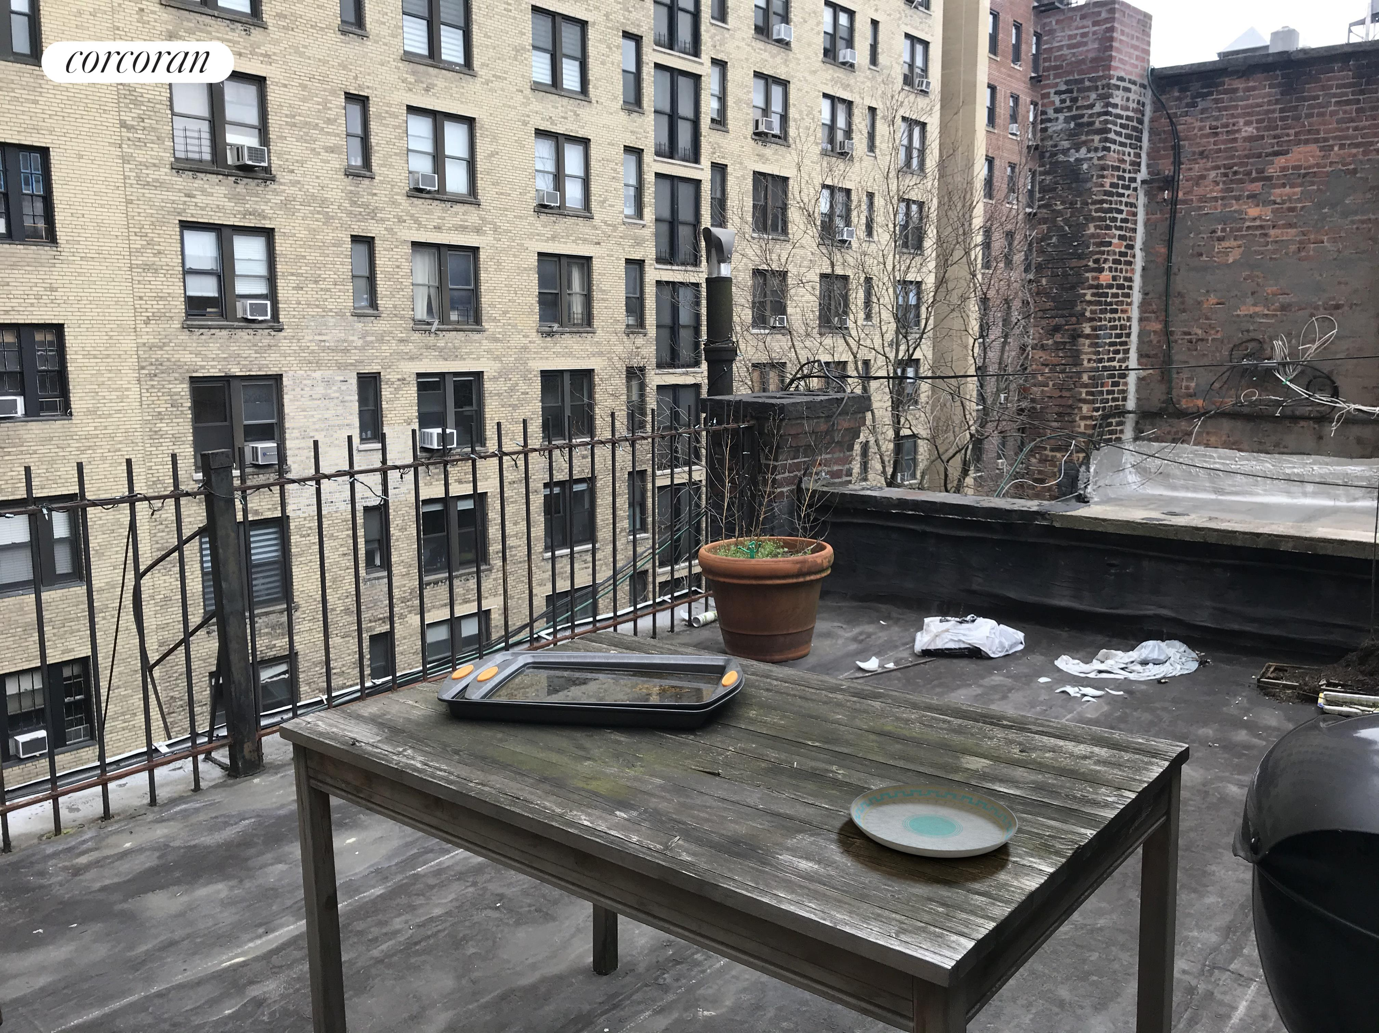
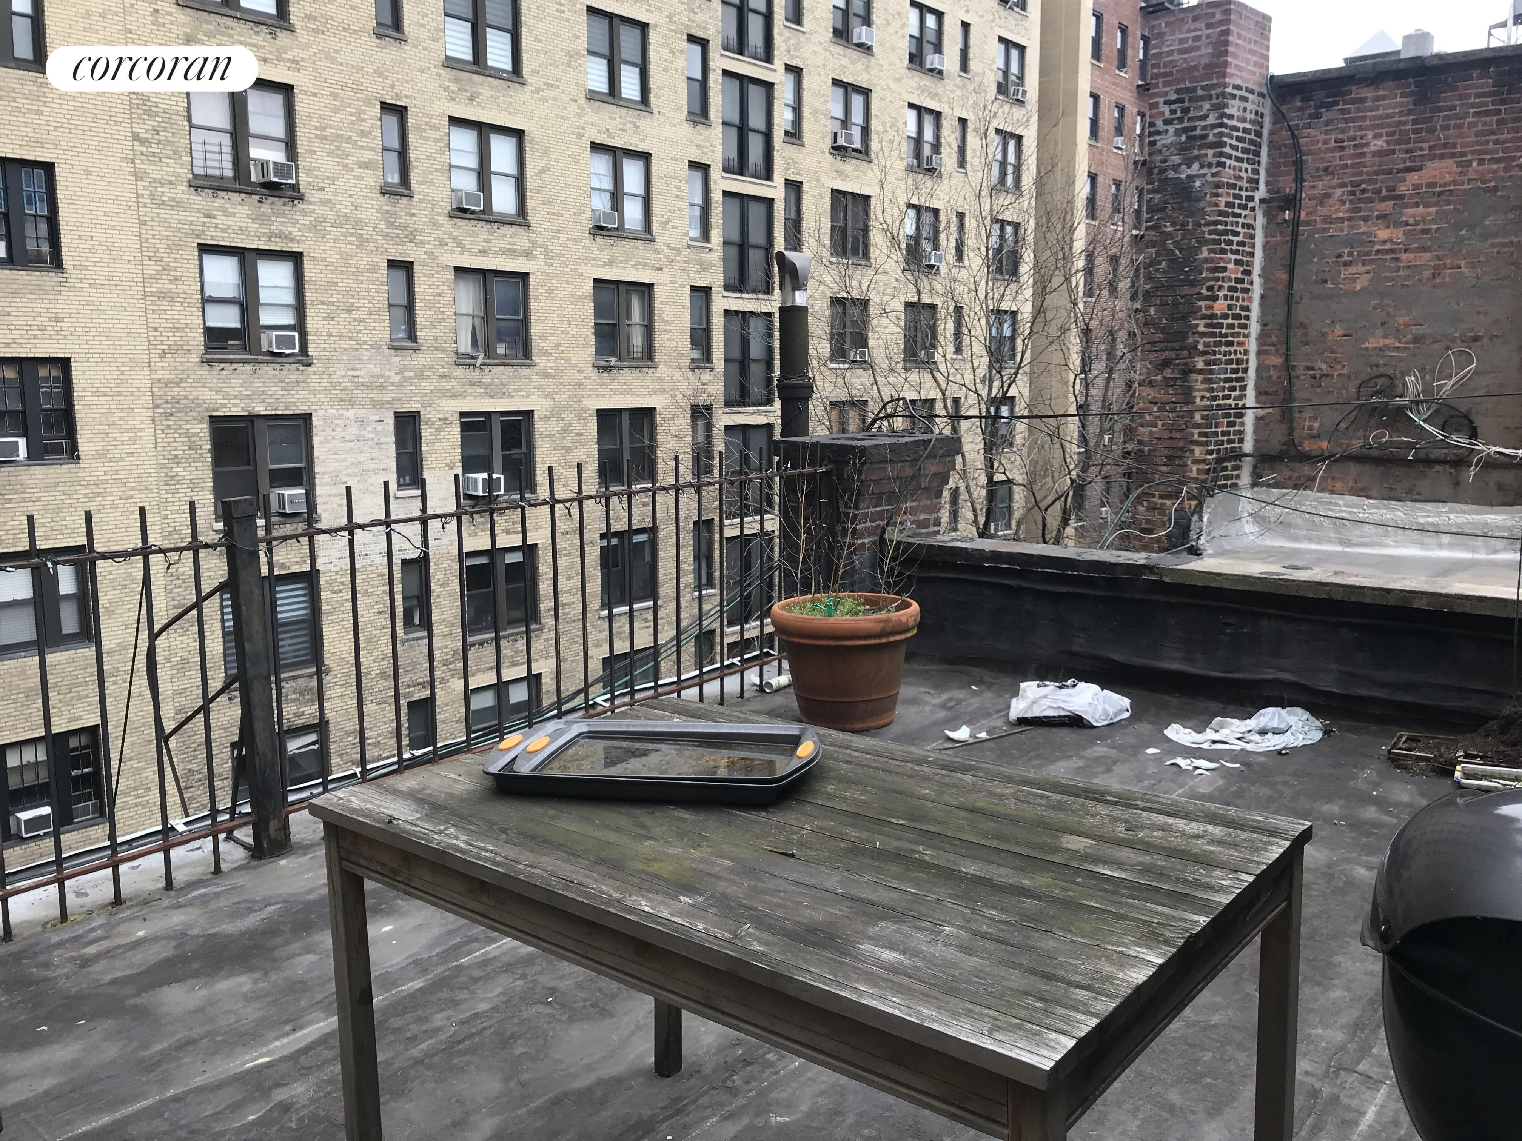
- plate (933, 820)
